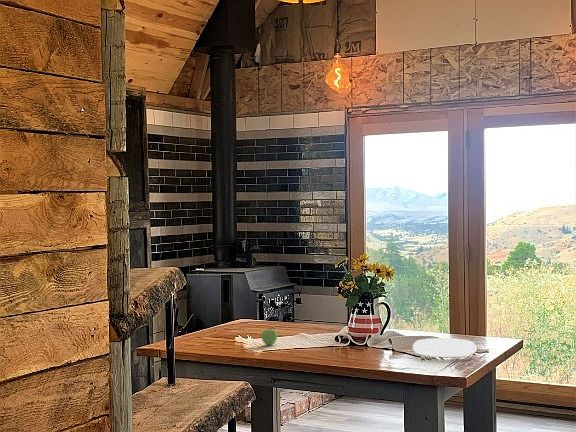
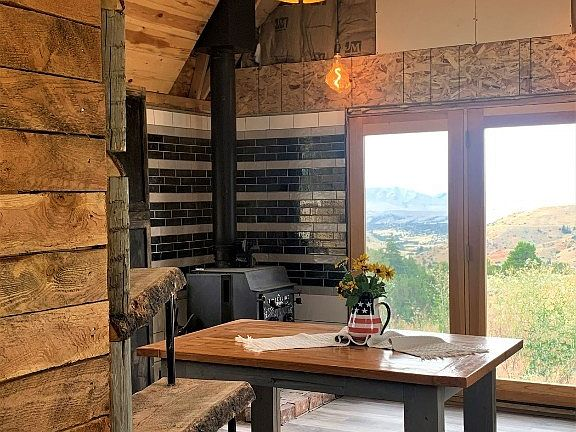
- apple (269, 336)
- plate (444, 347)
